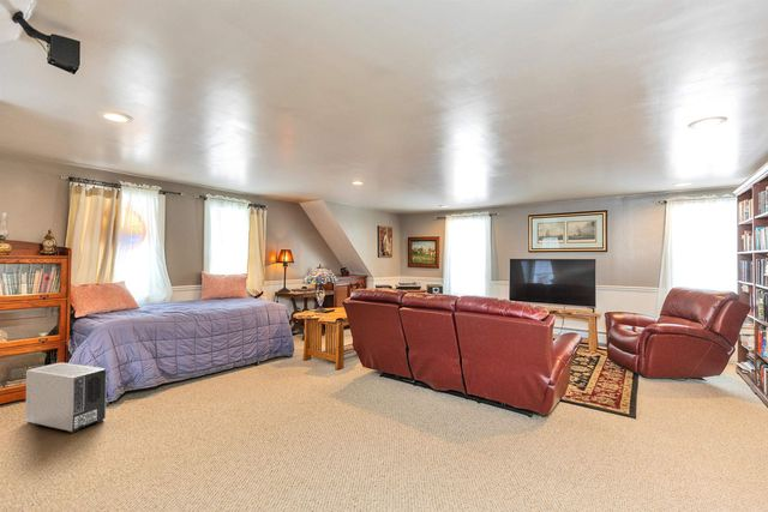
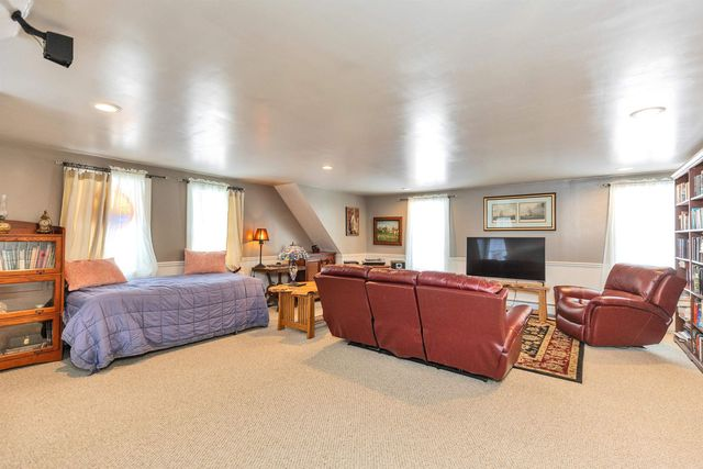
- air purifier (65, 396)
